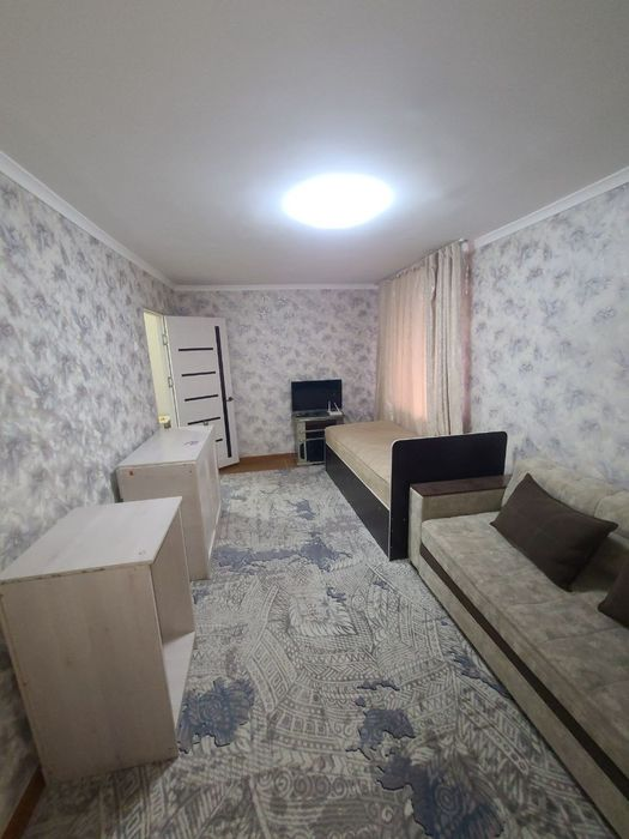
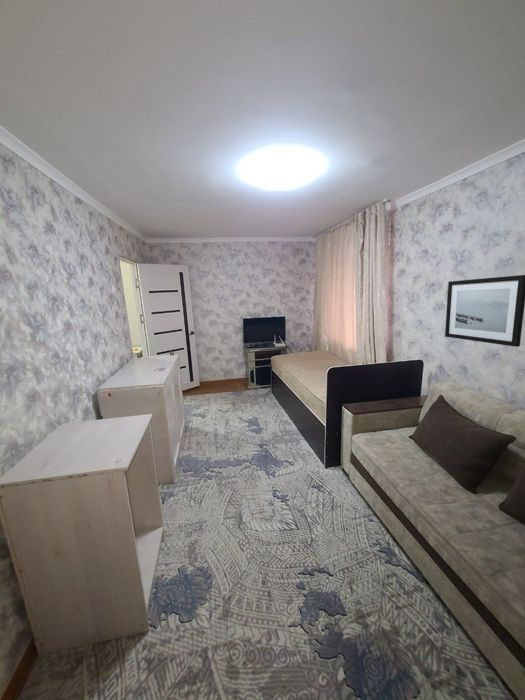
+ wall art (480, 310)
